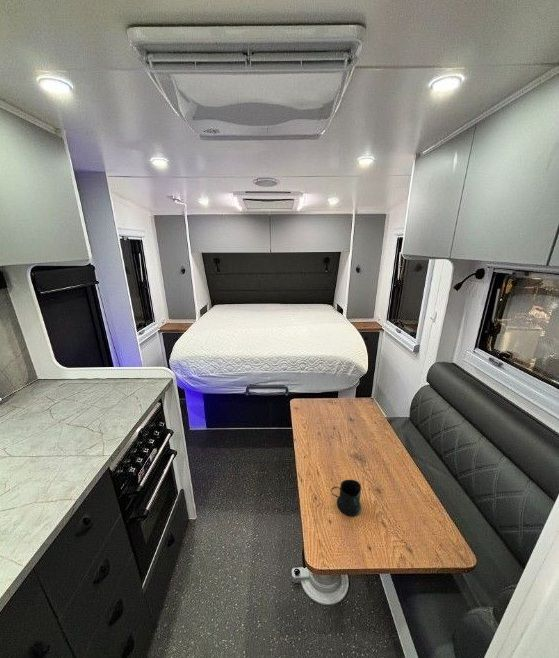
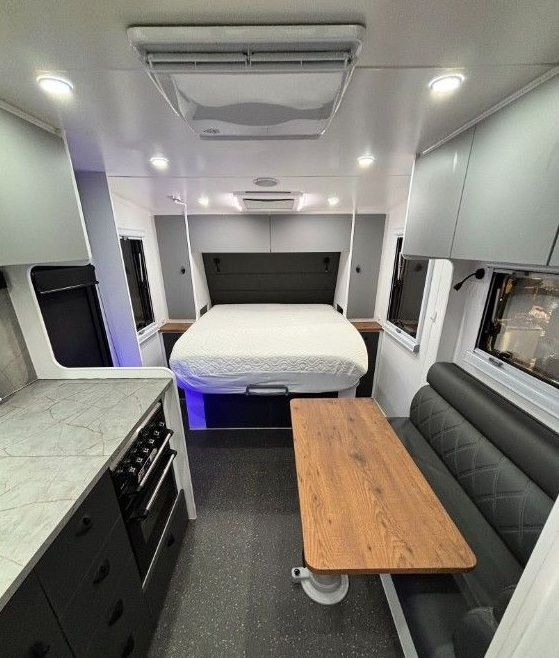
- mug (346, 495)
